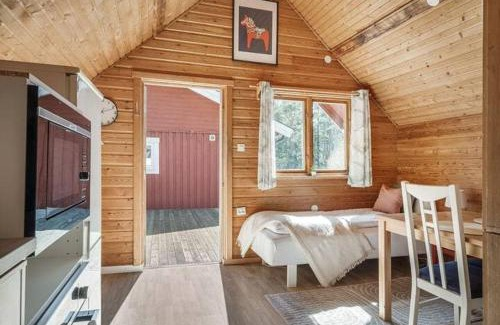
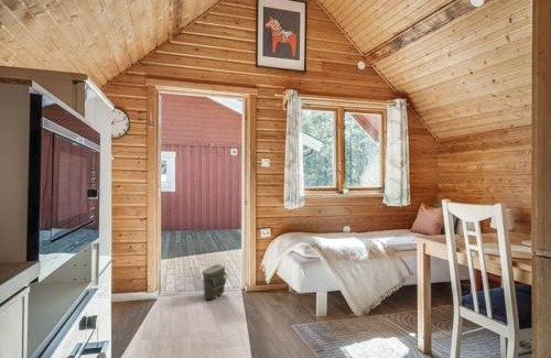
+ bag (215, 282)
